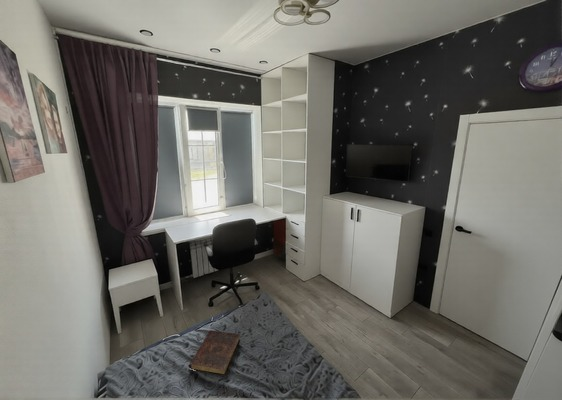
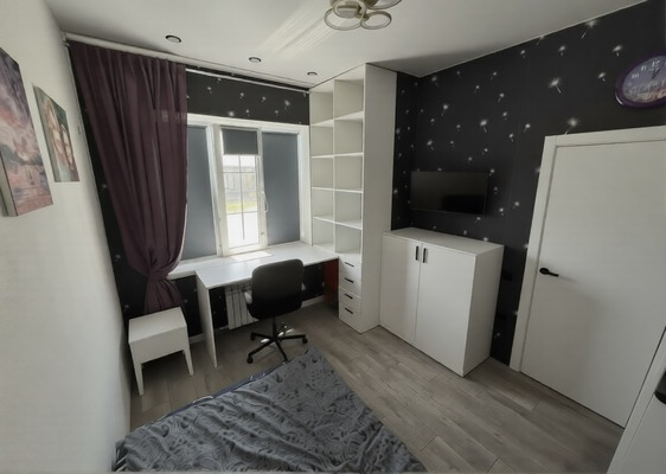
- book (216, 350)
